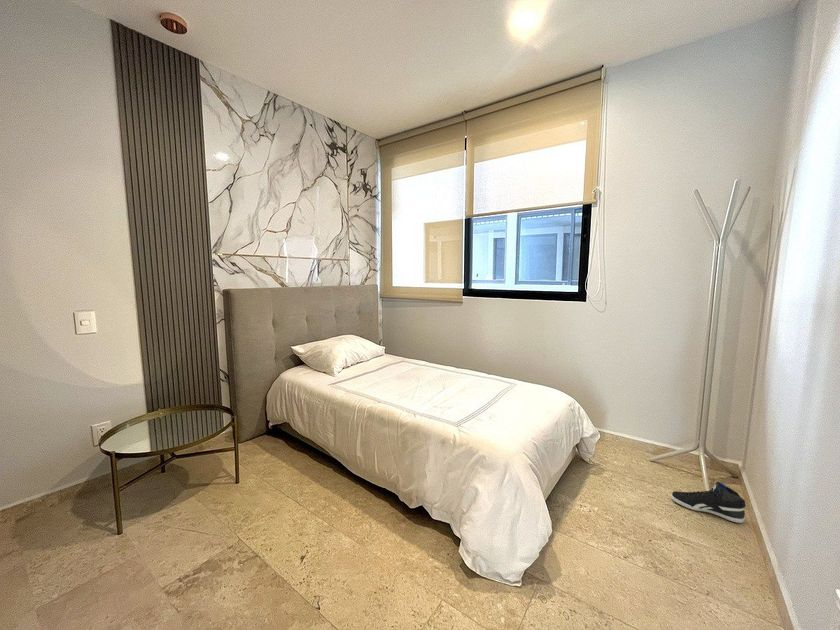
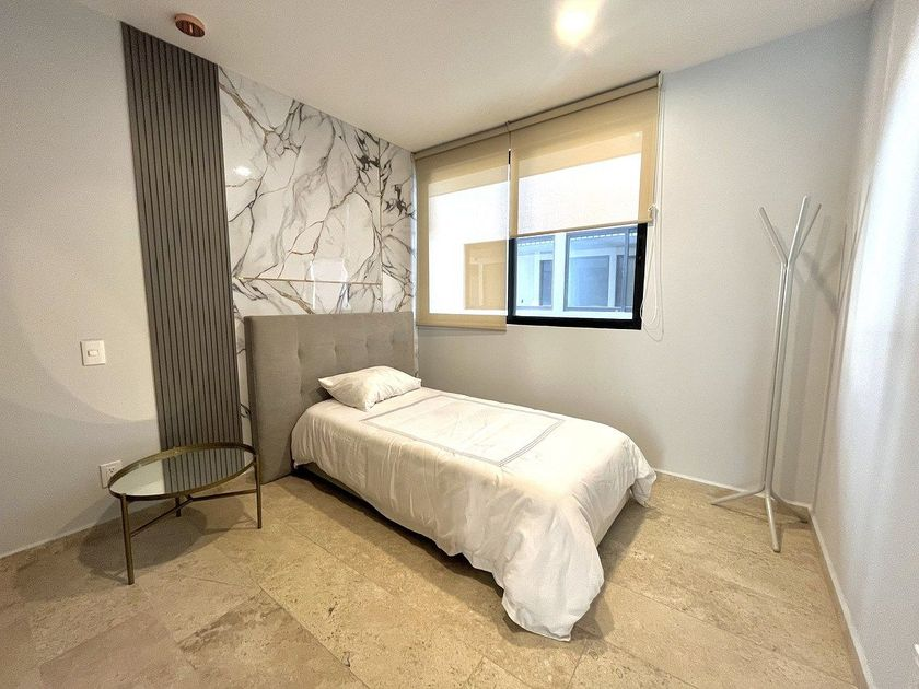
- sneaker (706, 494)
